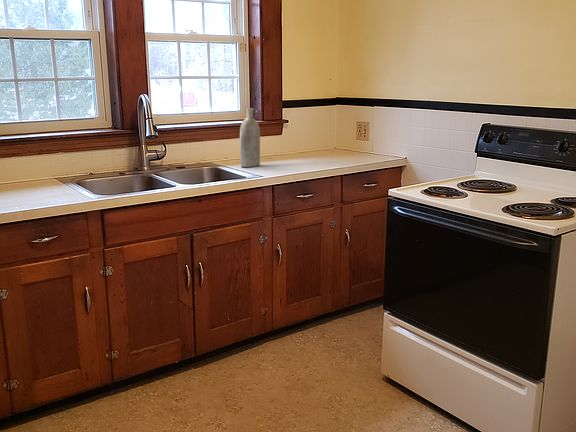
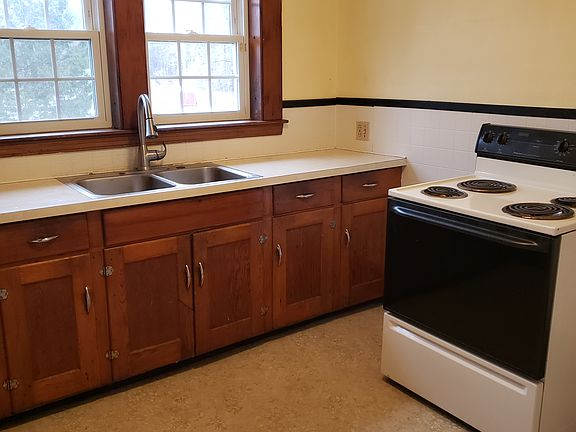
- bottle (250, 137)
